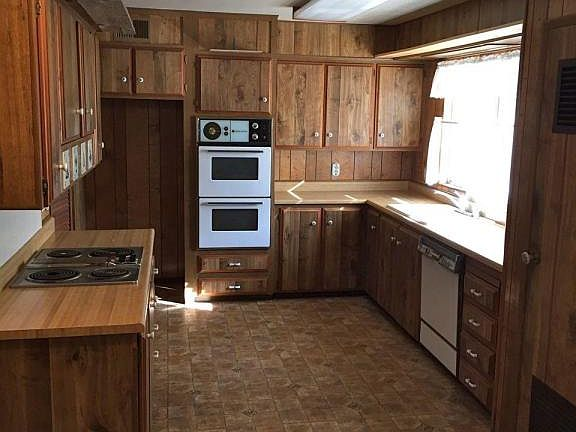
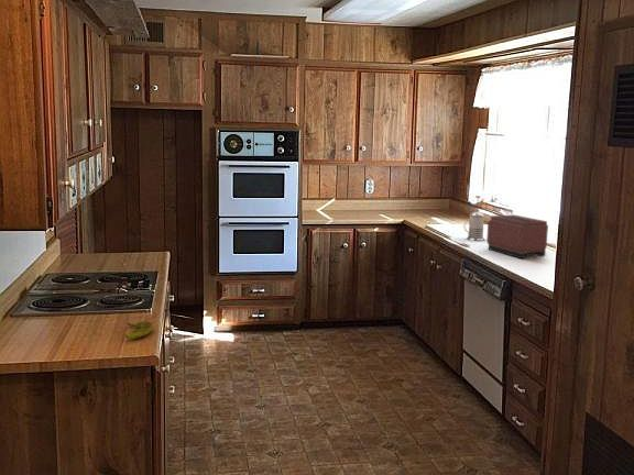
+ banana (139, 329)
+ toaster (514, 235)
+ french press (474, 217)
